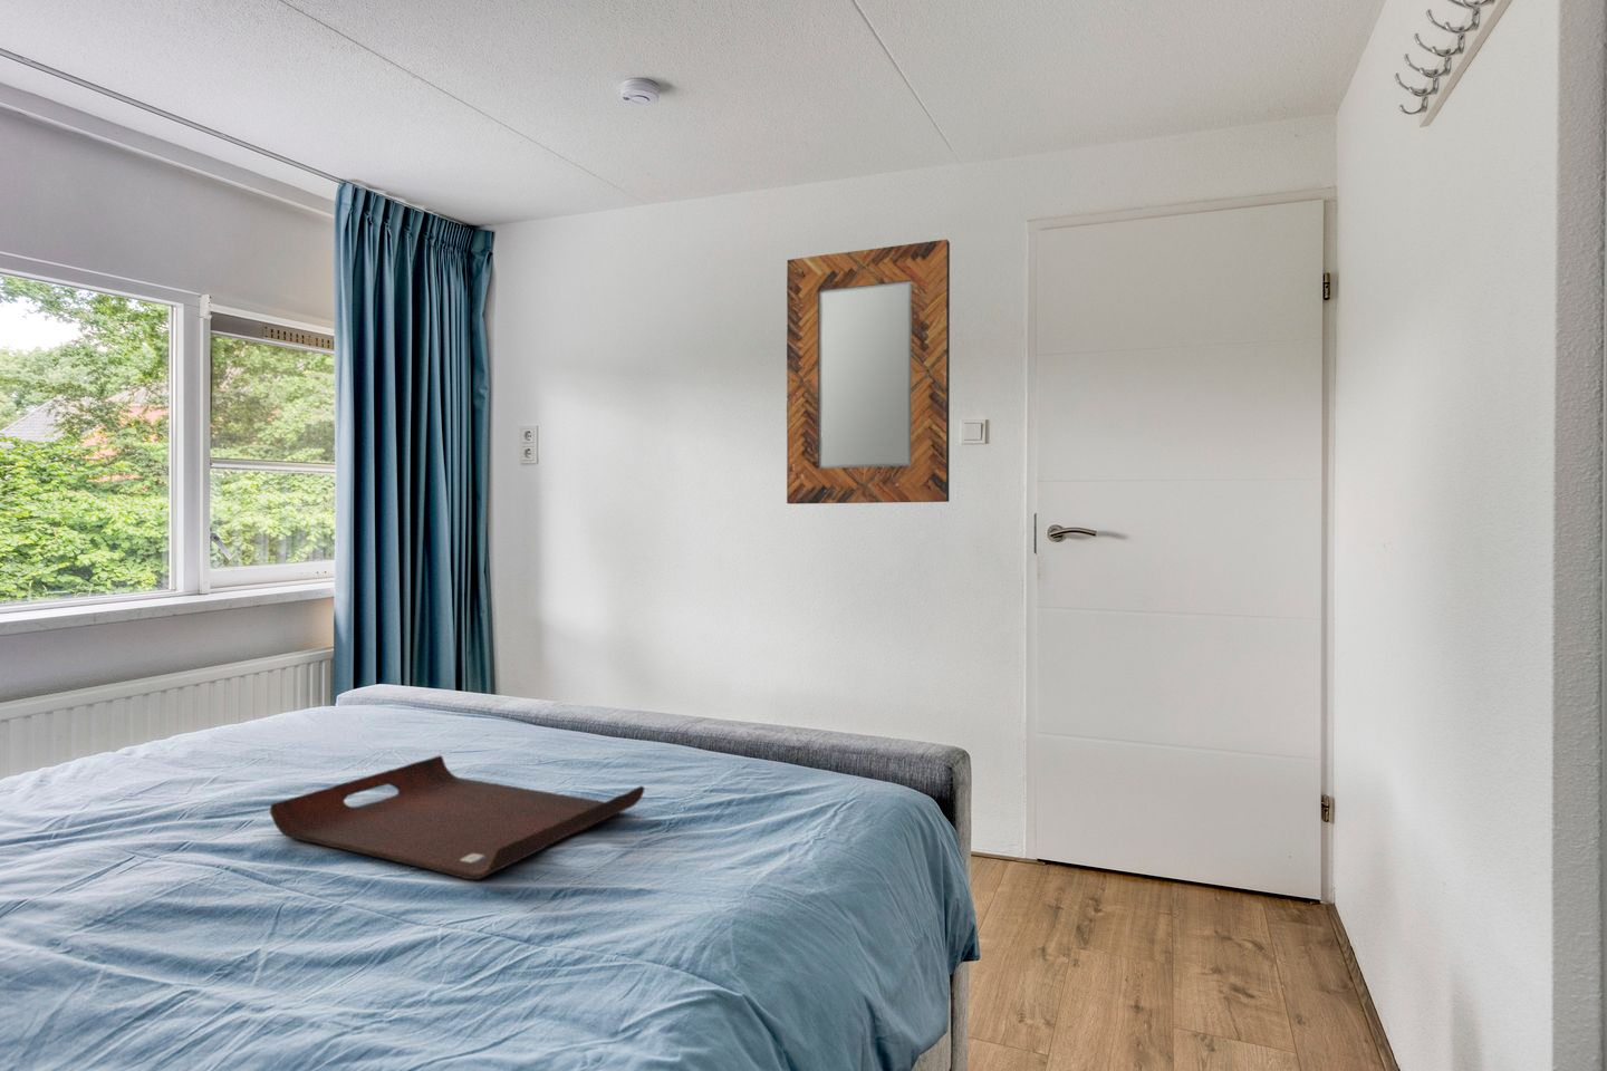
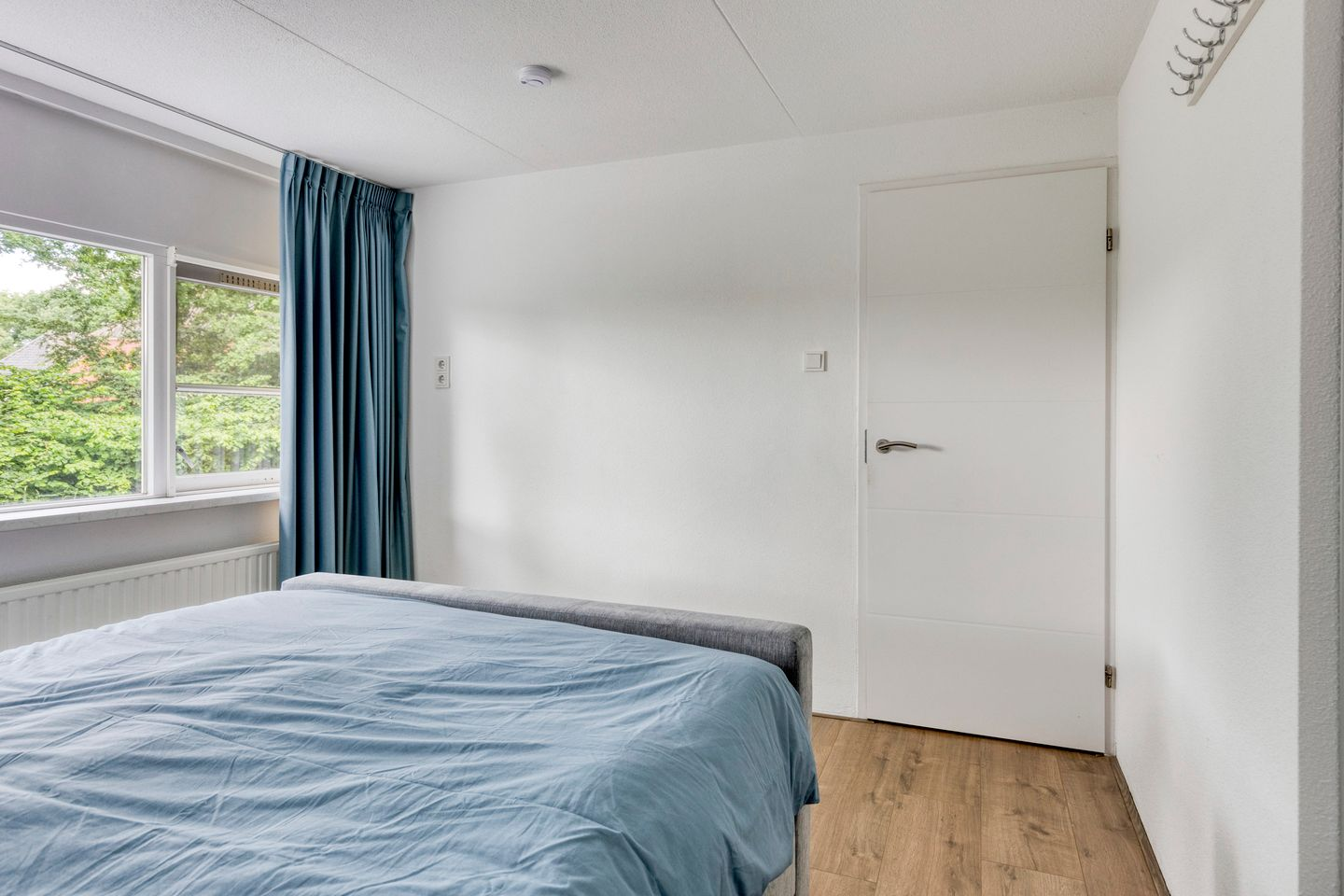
- home mirror (864, 377)
- serving tray (463, 809)
